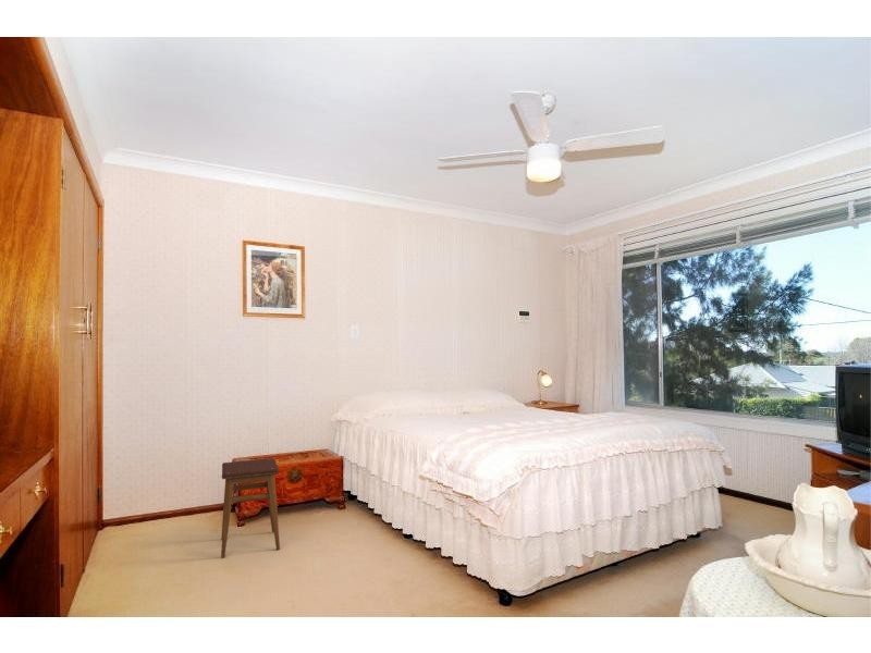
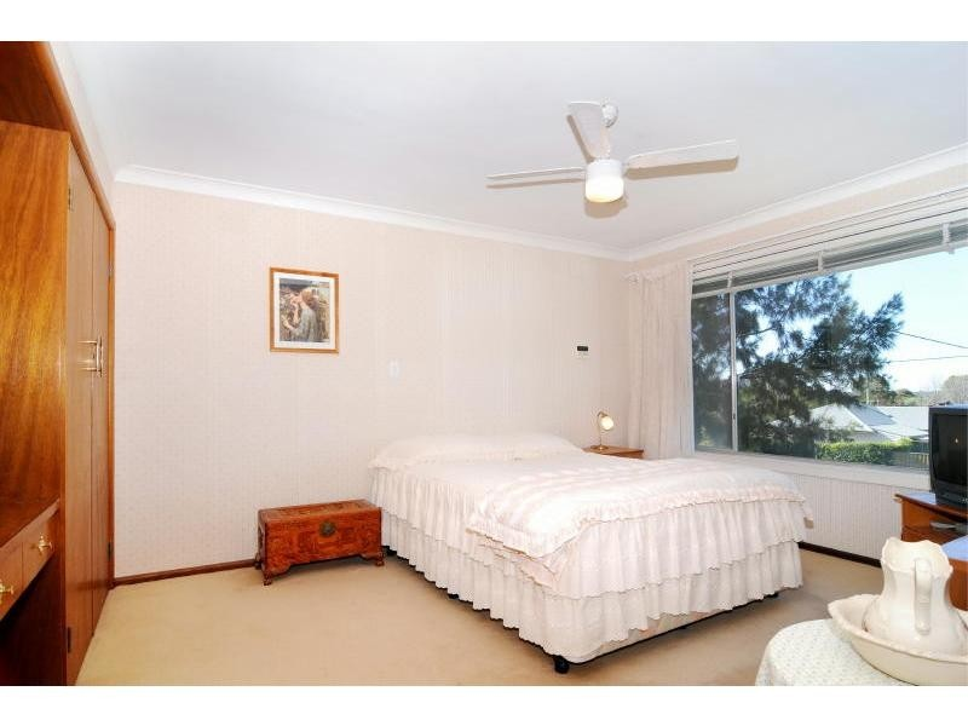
- stool (247, 501)
